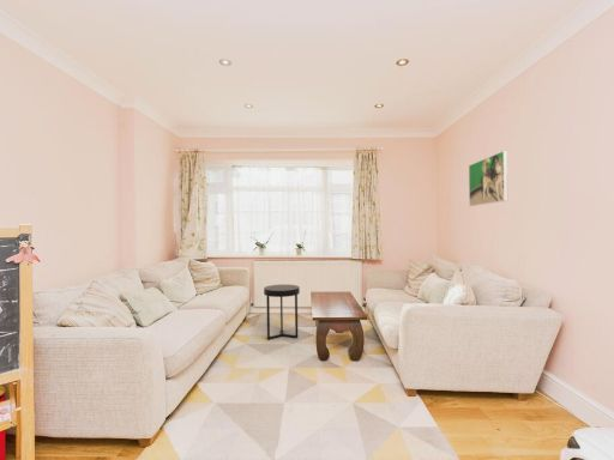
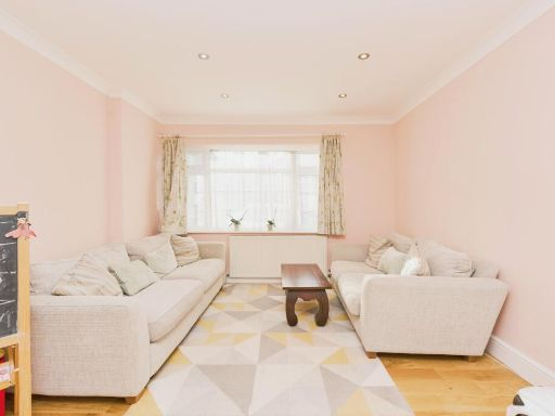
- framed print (486, 181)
- side table (282, 311)
